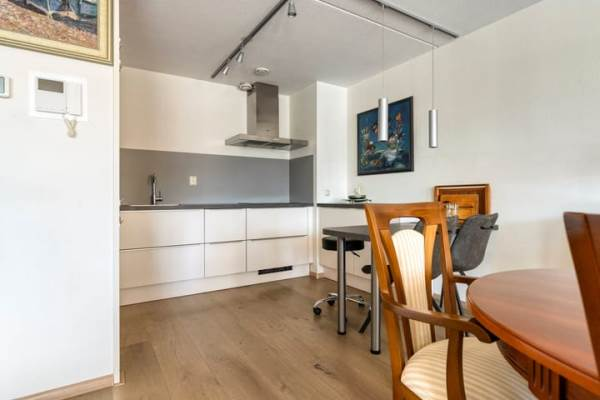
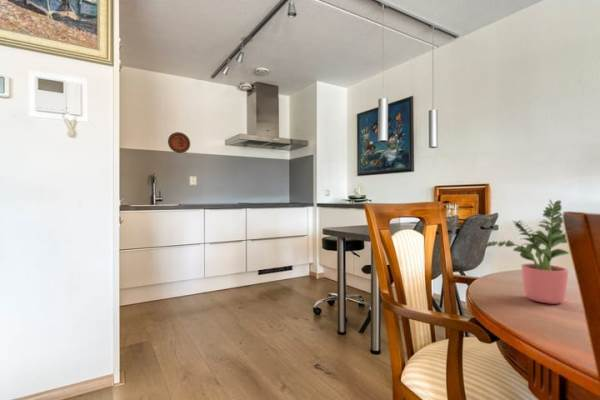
+ potted plant (525, 248)
+ decorative plate (179, 142)
